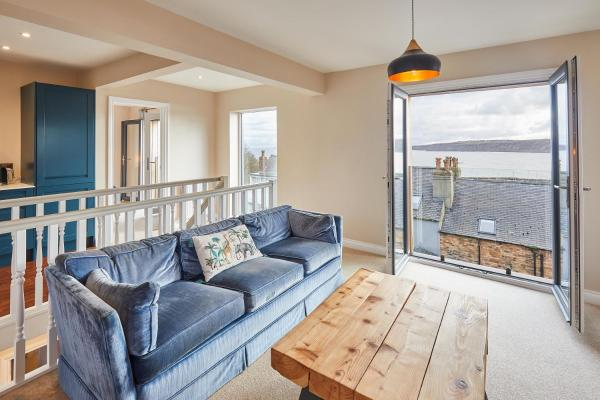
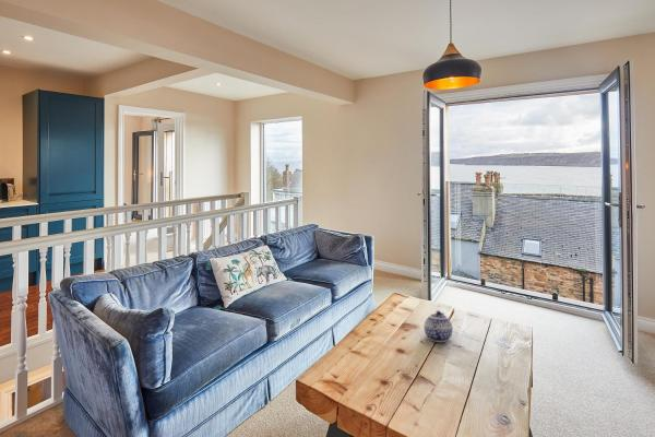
+ teapot (438, 324)
